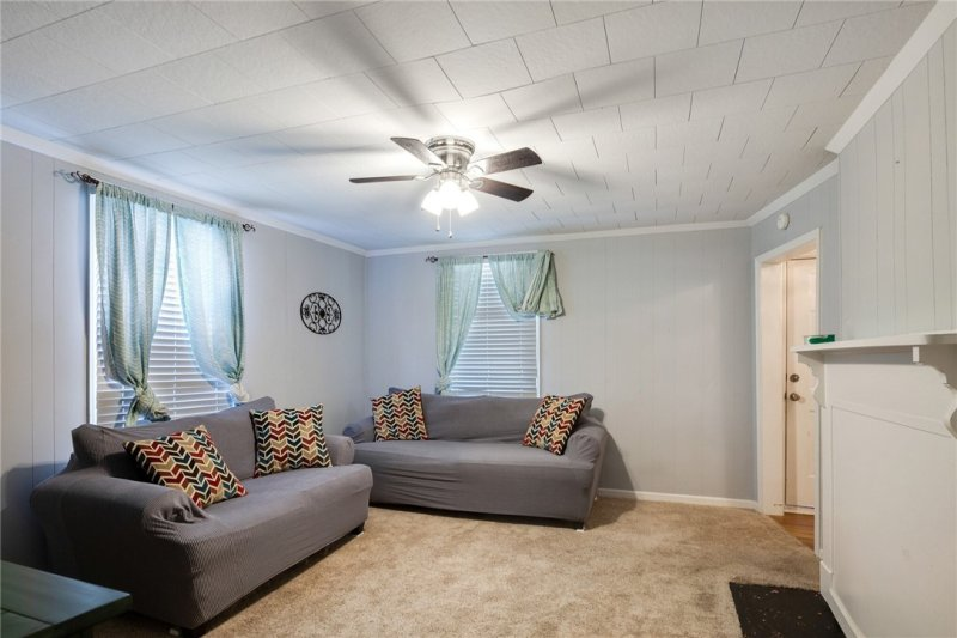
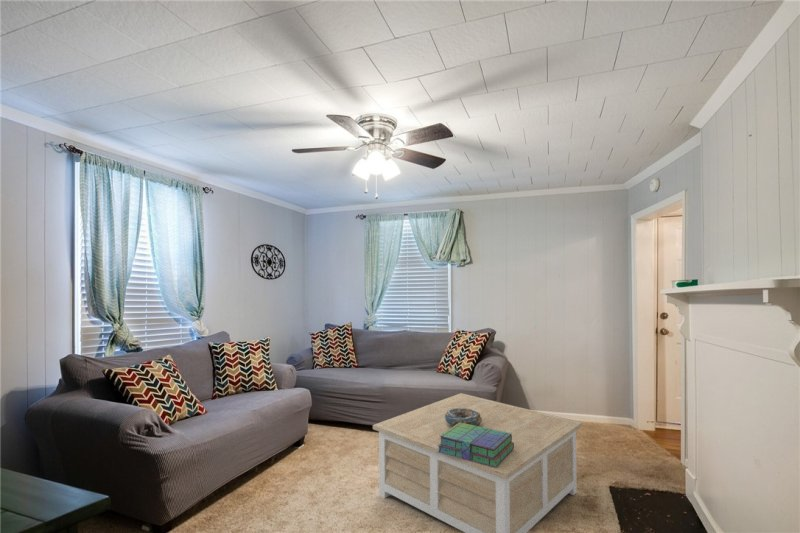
+ stack of books (475, 442)
+ coffee table (476, 462)
+ decorative bowl (463, 417)
